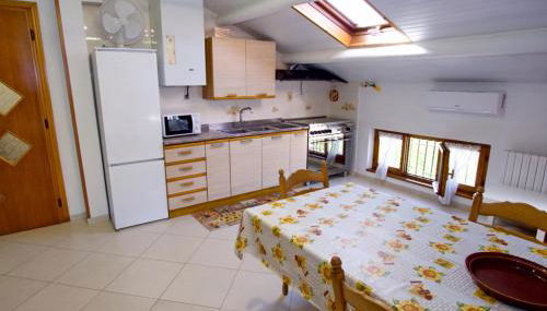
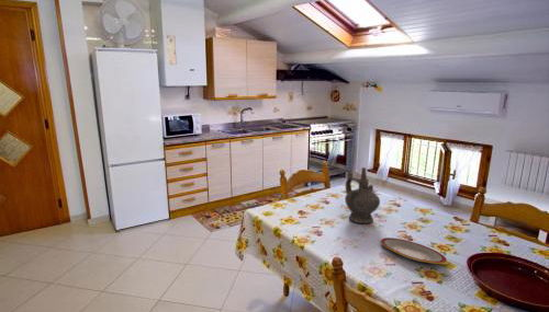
+ plate (411, 252)
+ ceremonial vessel (360, 193)
